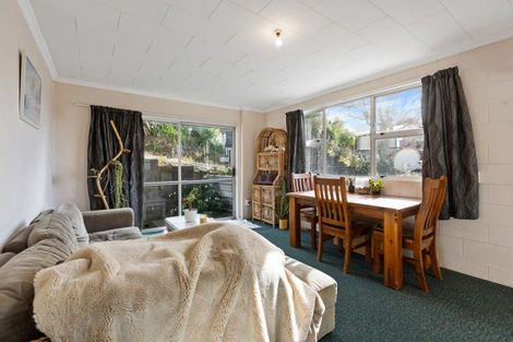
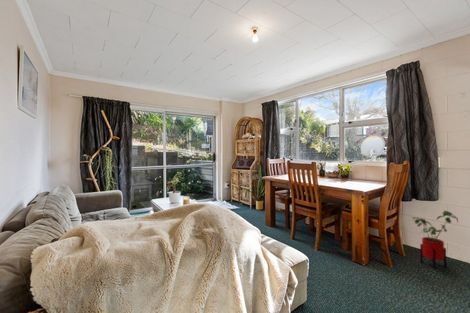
+ house plant (436, 237)
